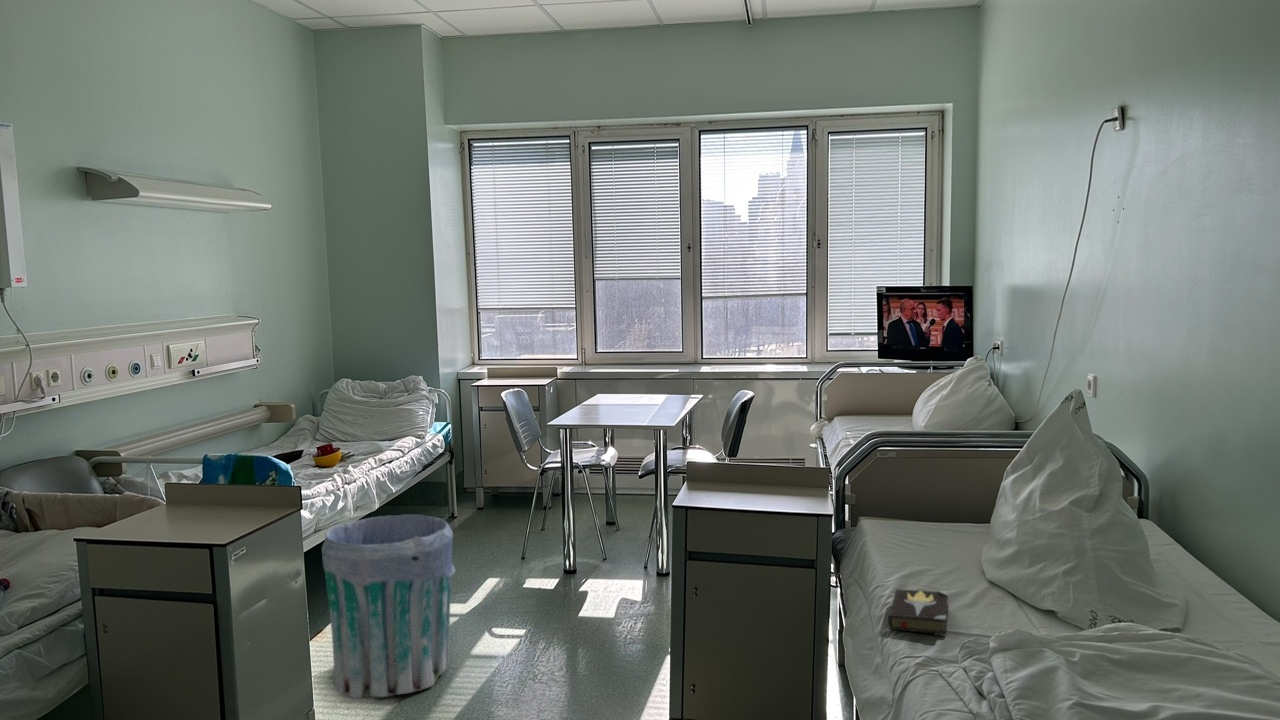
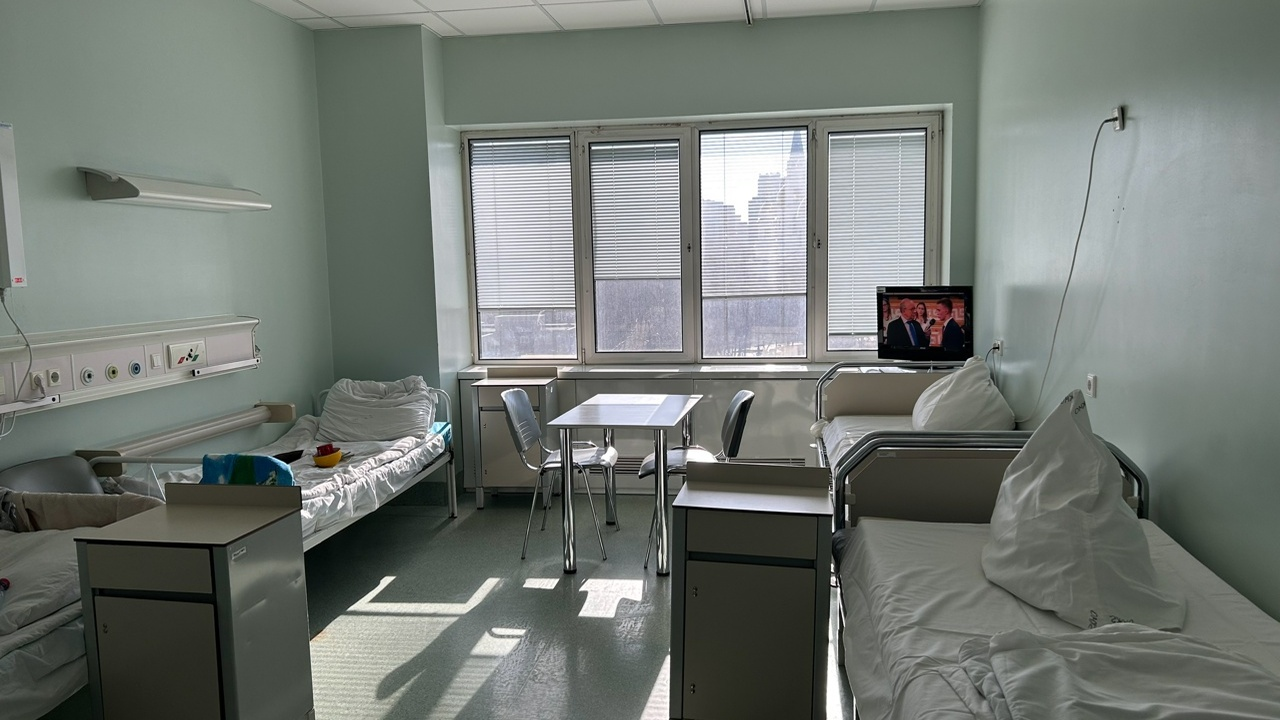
- trash can (391, 598)
- hardback book (919, 609)
